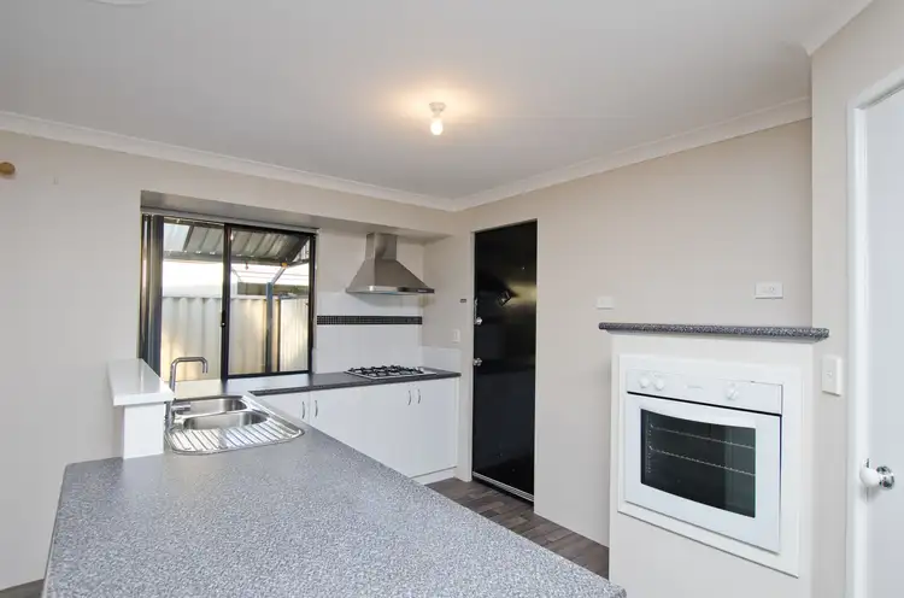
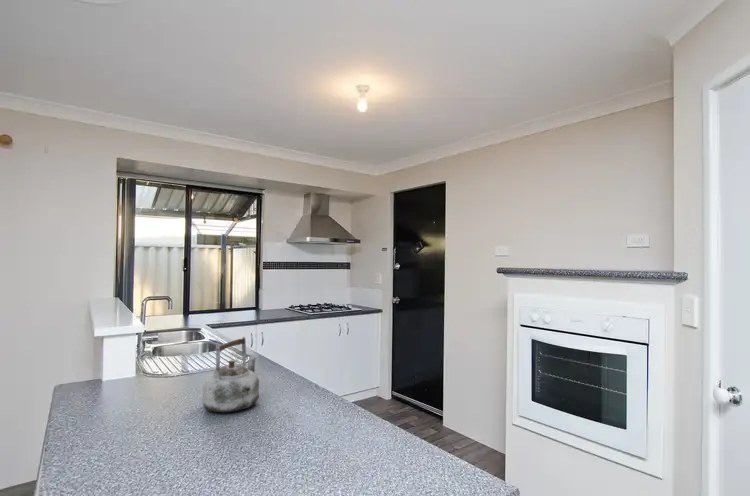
+ kettle (235, 371)
